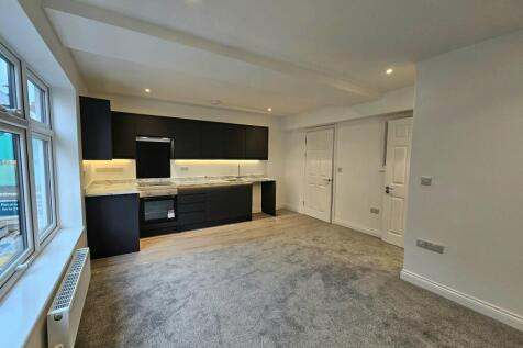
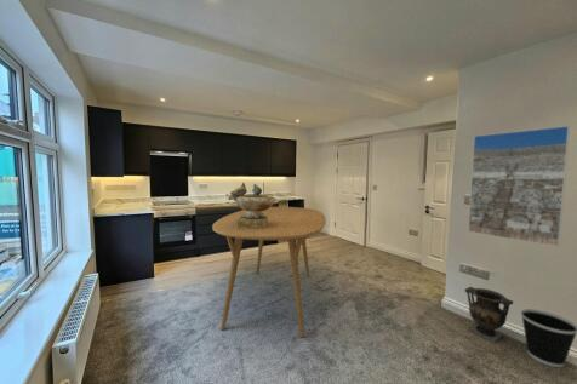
+ dining table (261, 256)
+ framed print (512, 185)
+ vase (486, 313)
+ wastebasket (545, 338)
+ birdbath (253, 202)
